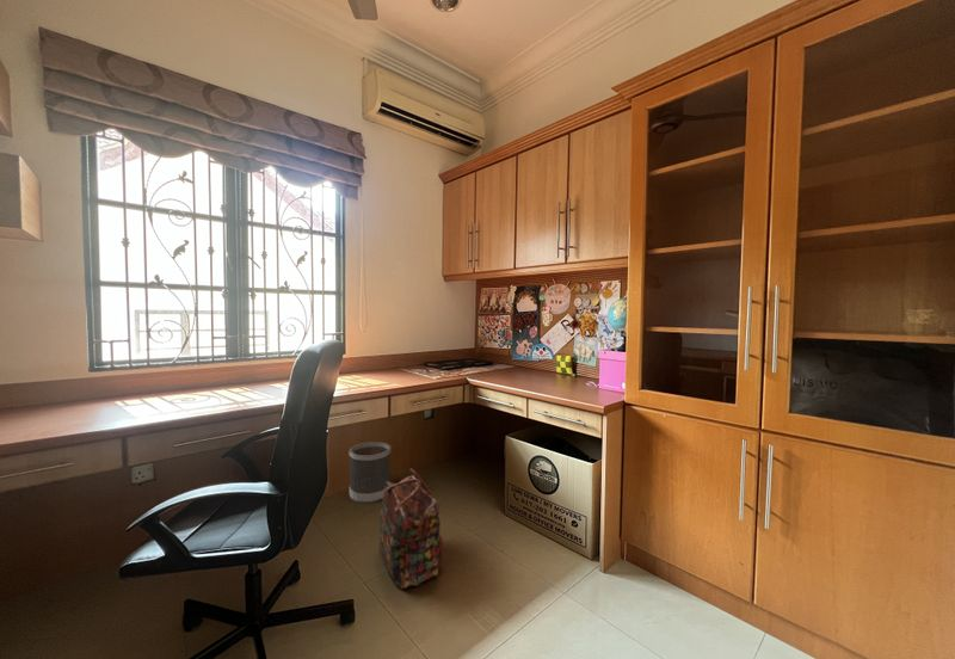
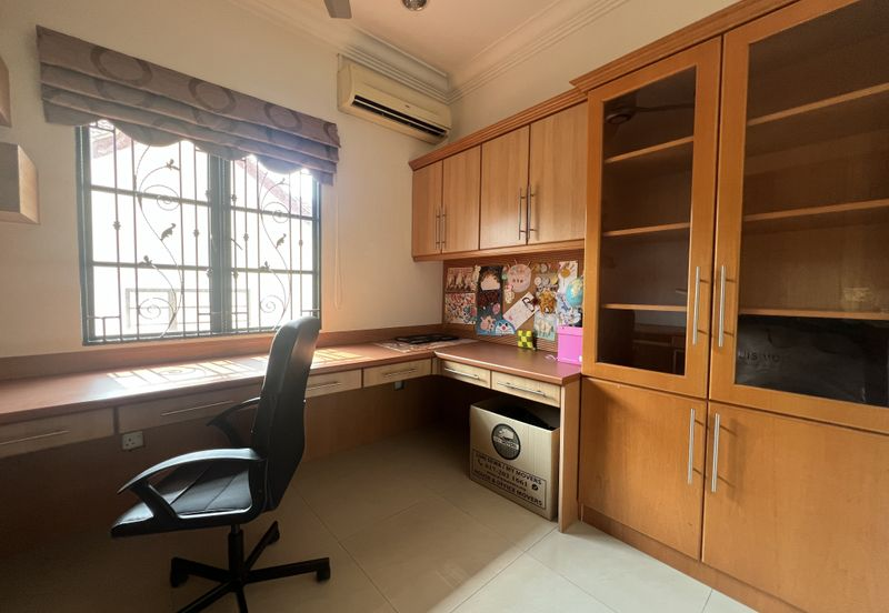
- backpack (408, 517)
- wastebasket (370, 470)
